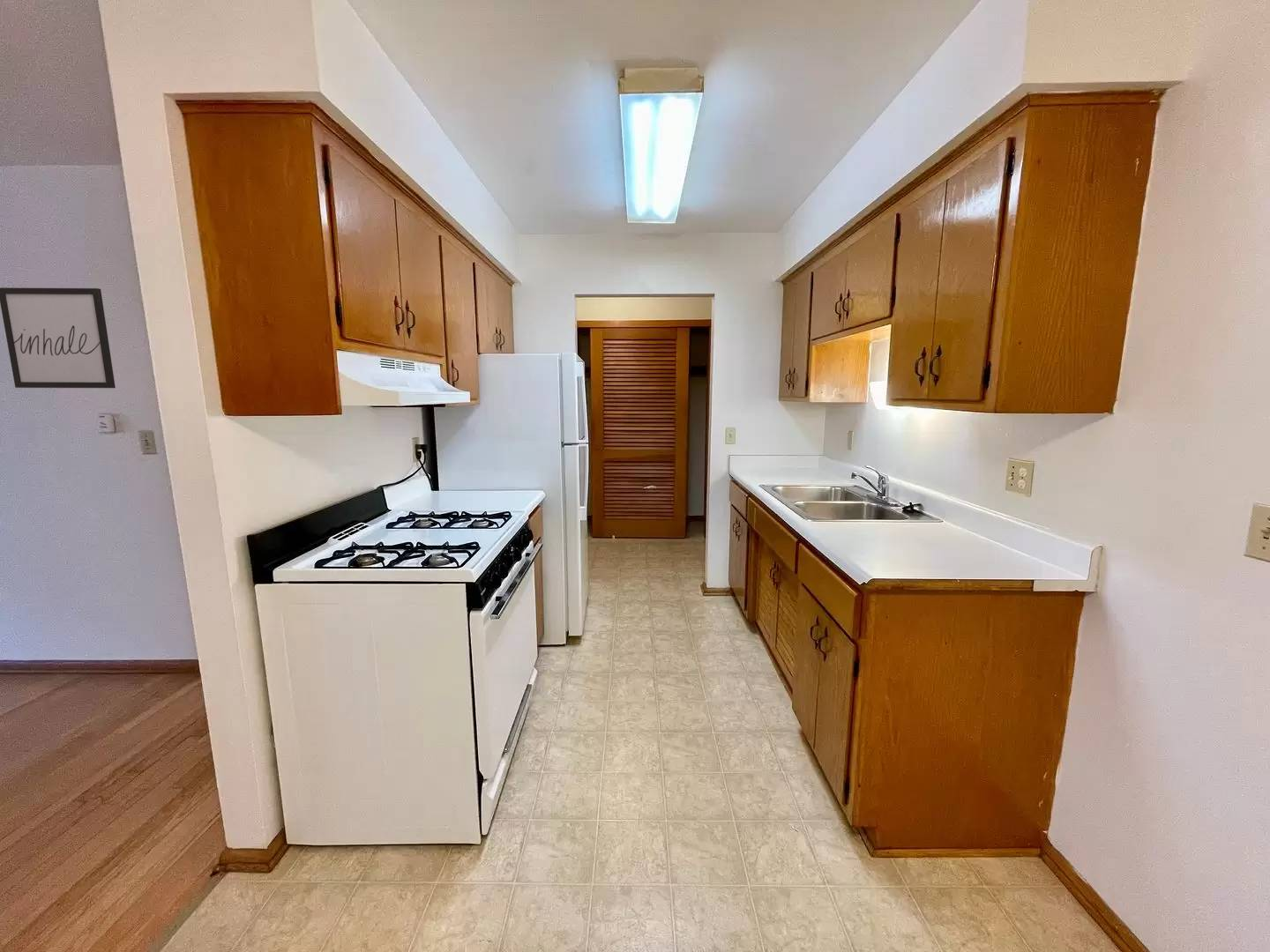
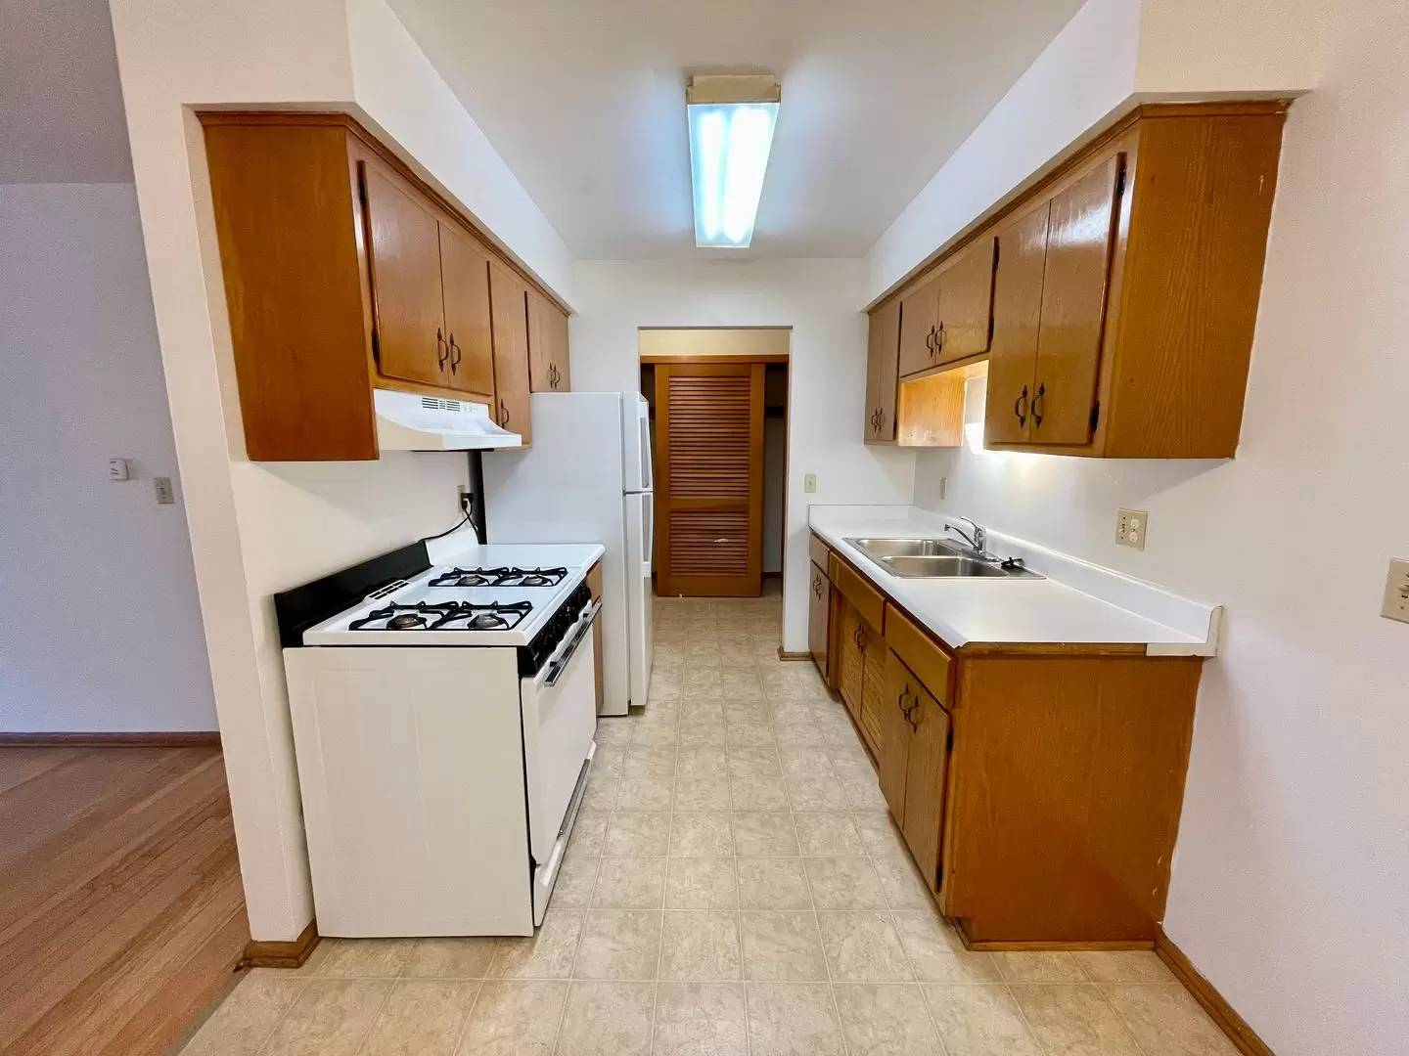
- wall art (57, 338)
